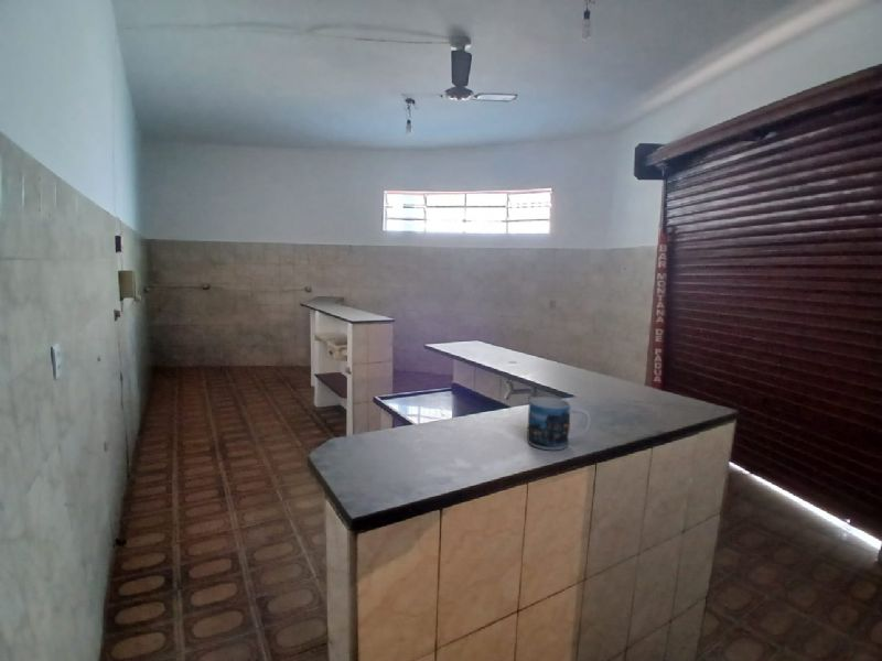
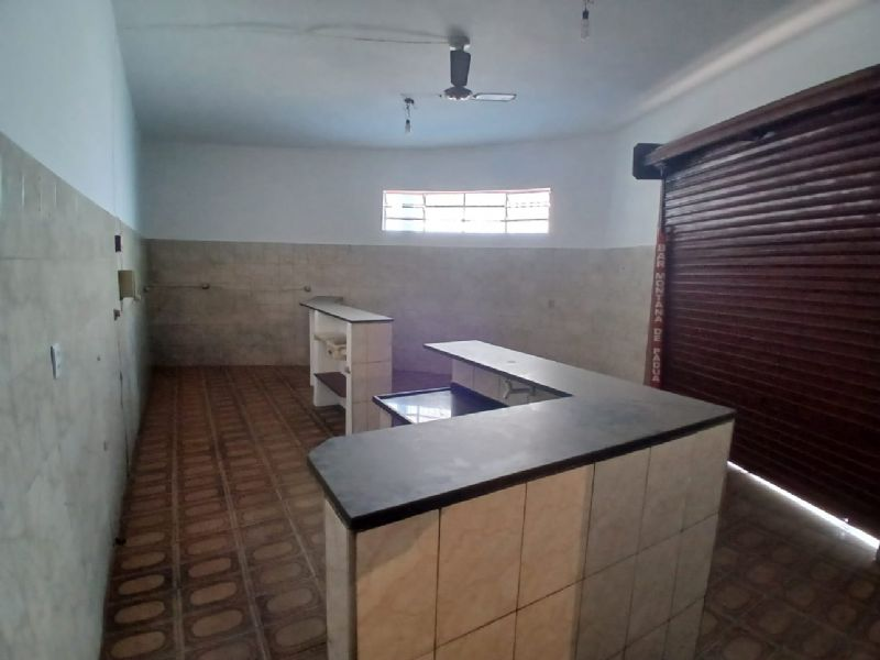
- mug (558, 424)
